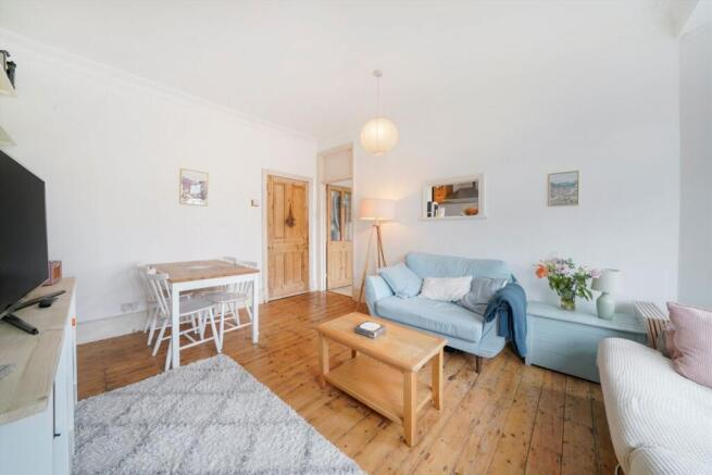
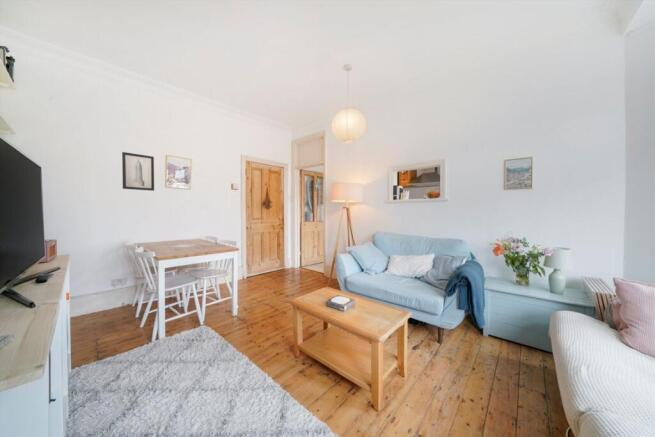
+ wall art (138, 172)
